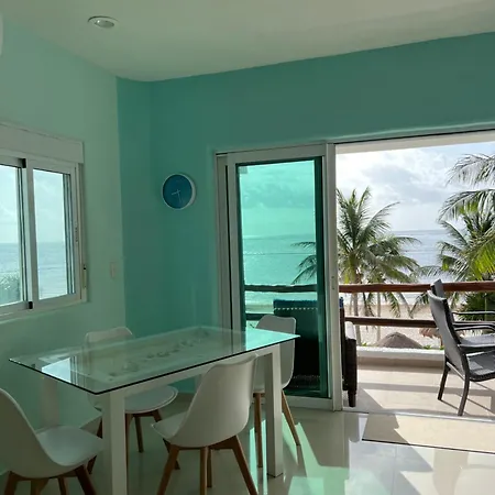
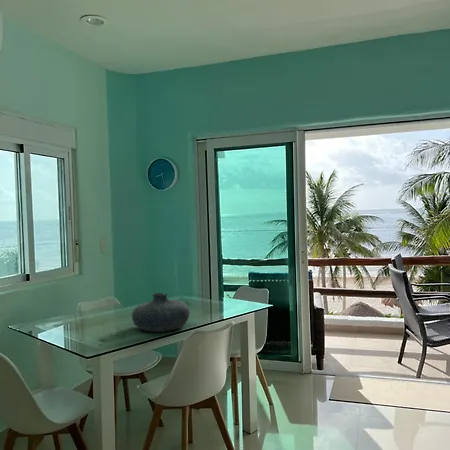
+ vase (160, 310)
